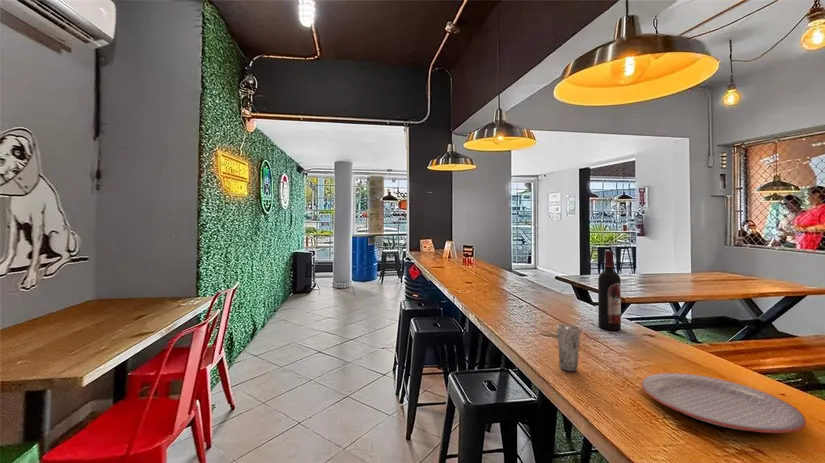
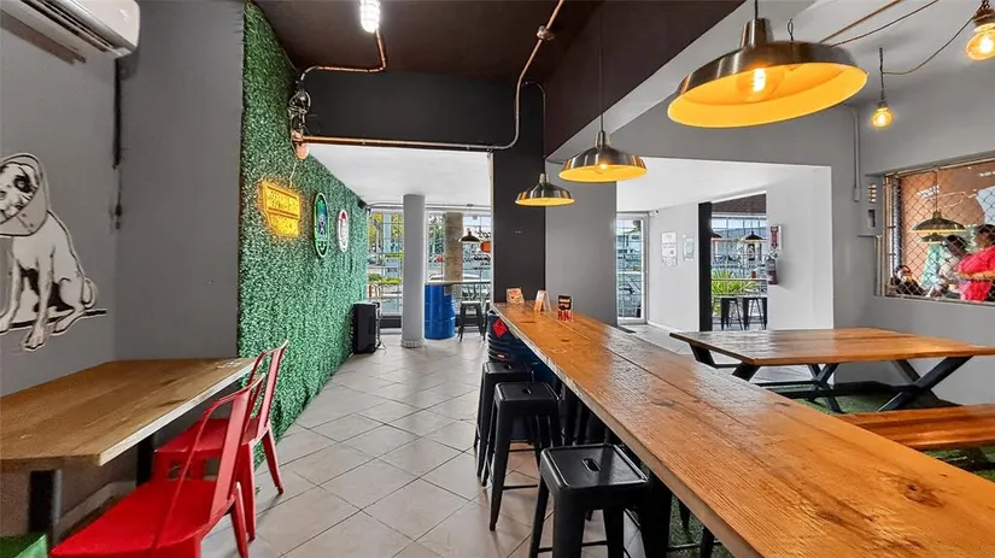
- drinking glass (568, 347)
- plate (714, 401)
- wine bottle (609, 289)
